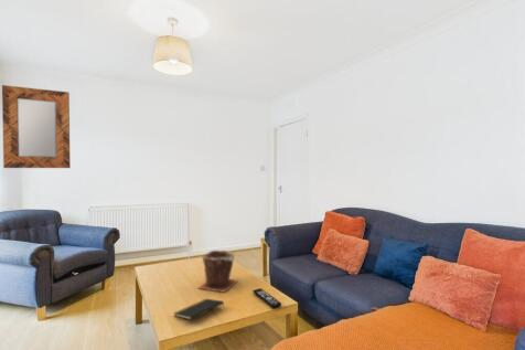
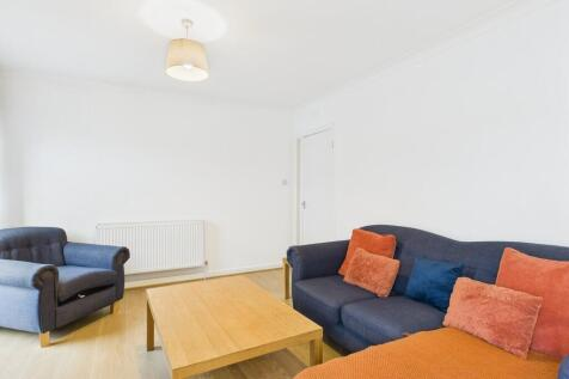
- plant pot (218, 268)
- home mirror (38, 128)
- remote control (266, 297)
- notepad (199, 308)
